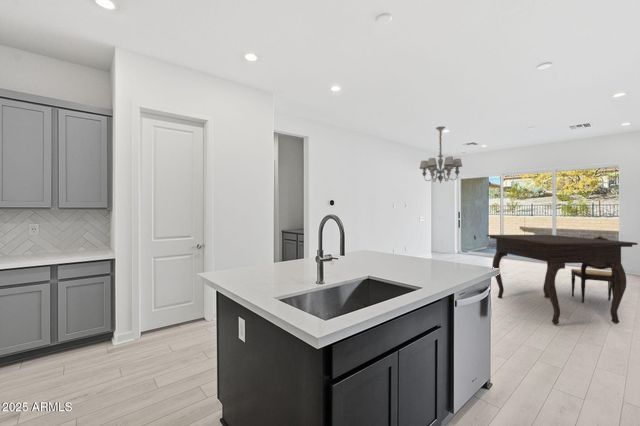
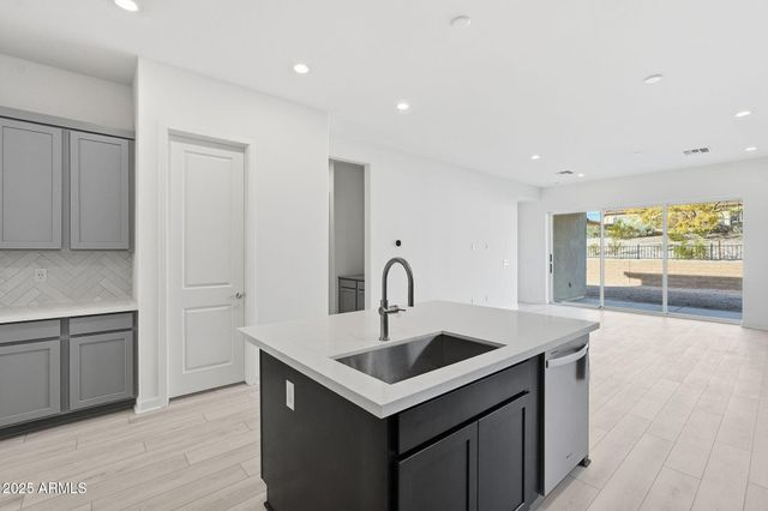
- dining table (550, 273)
- chandelier (440, 155)
- dining chair (594, 268)
